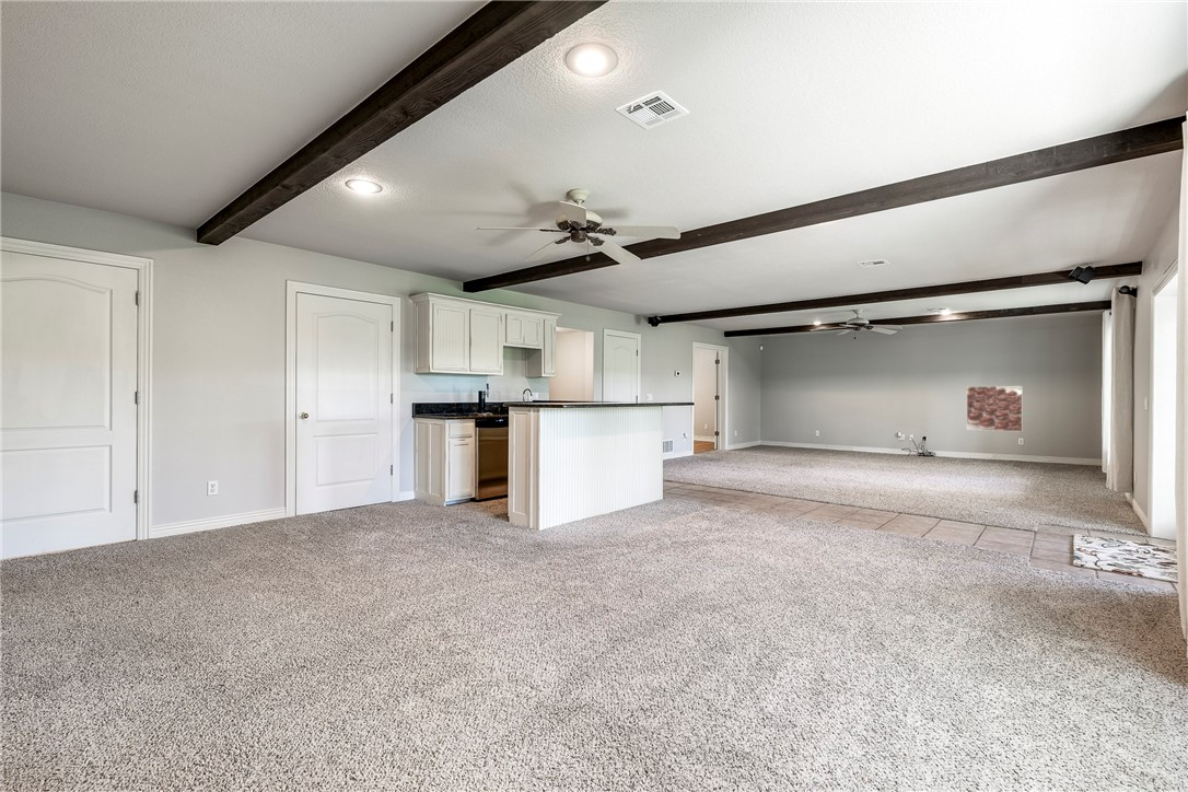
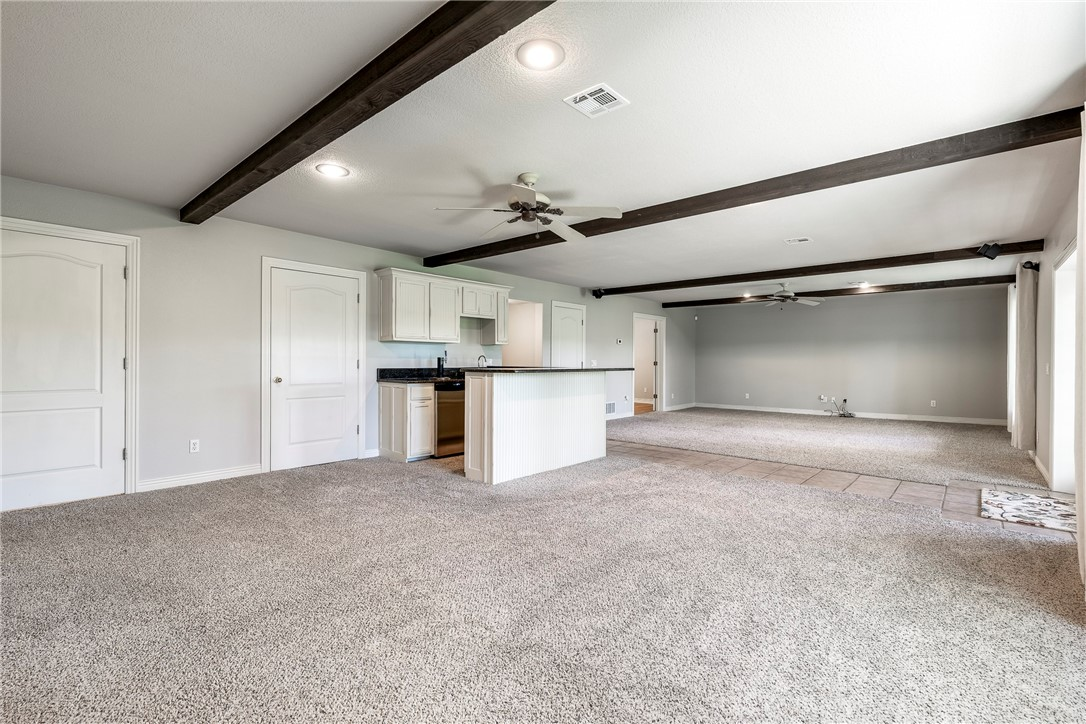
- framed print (993, 408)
